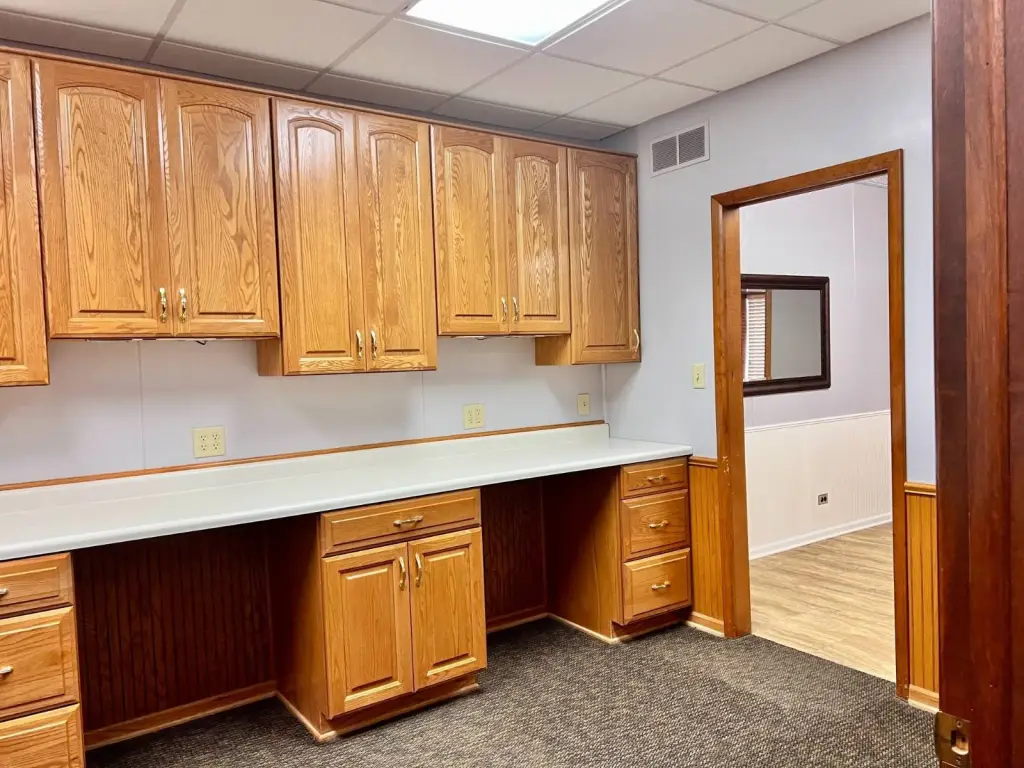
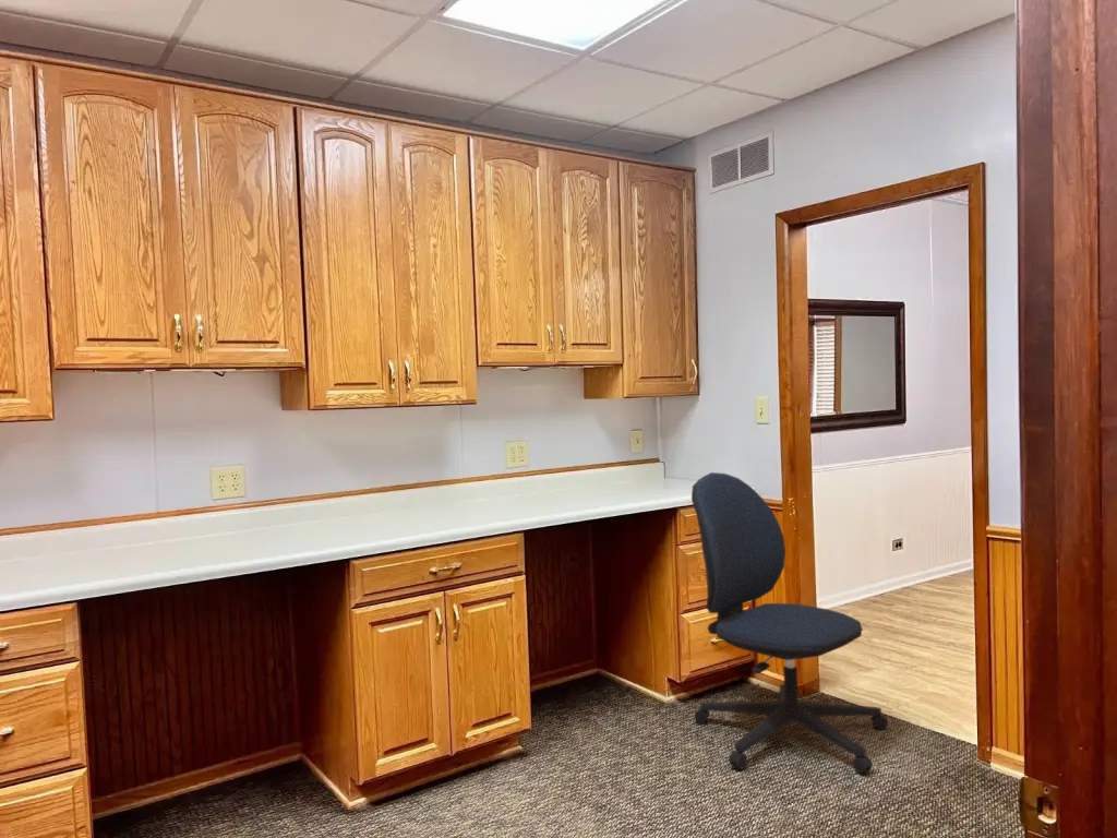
+ office chair (782, 608)
